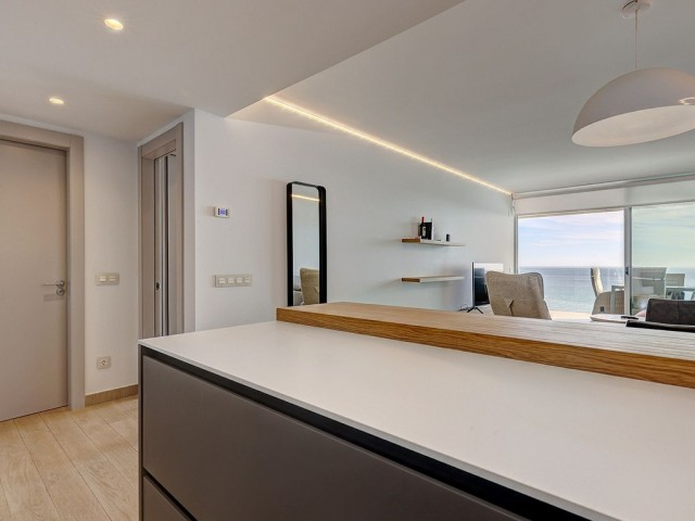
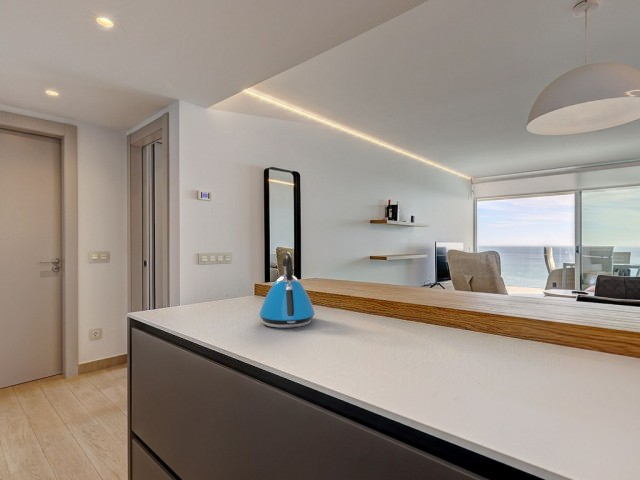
+ kettle (287, 287)
